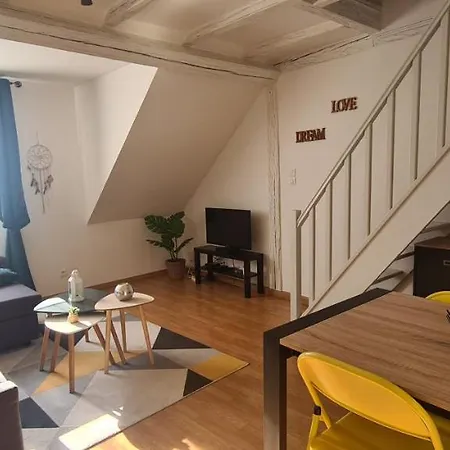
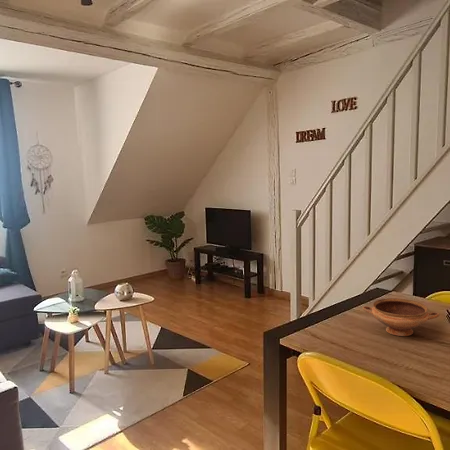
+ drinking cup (399, 318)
